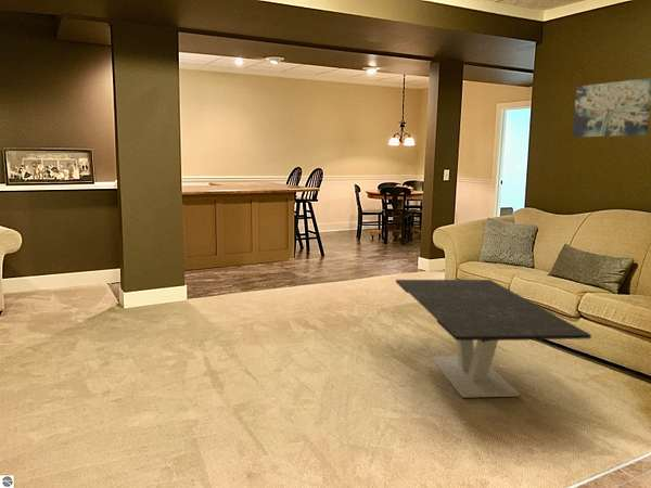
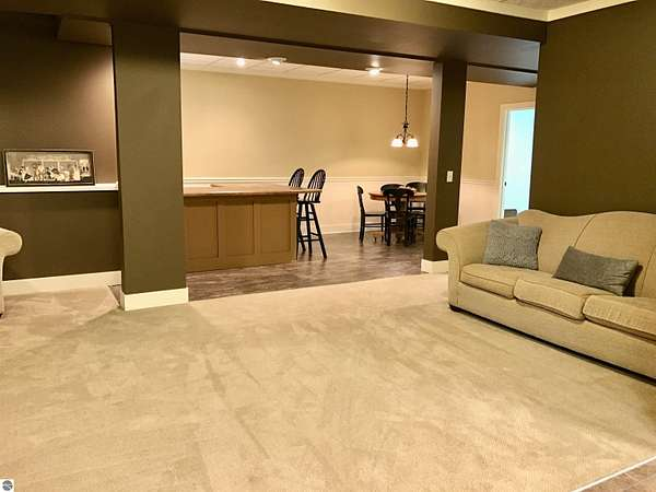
- wall art (610, 110)
- coffee table (473, 339)
